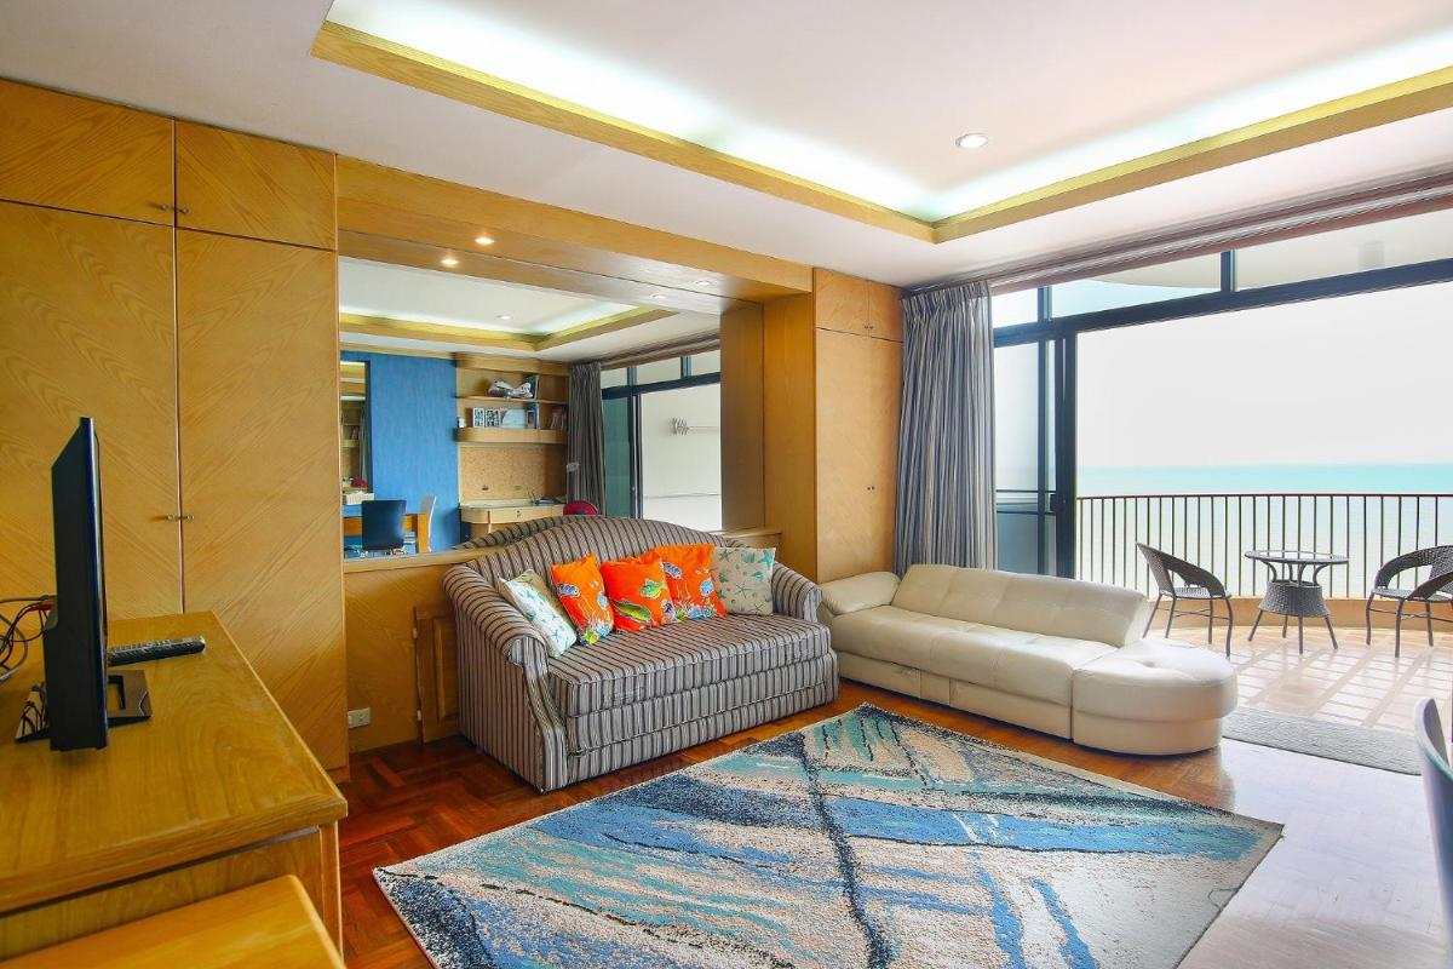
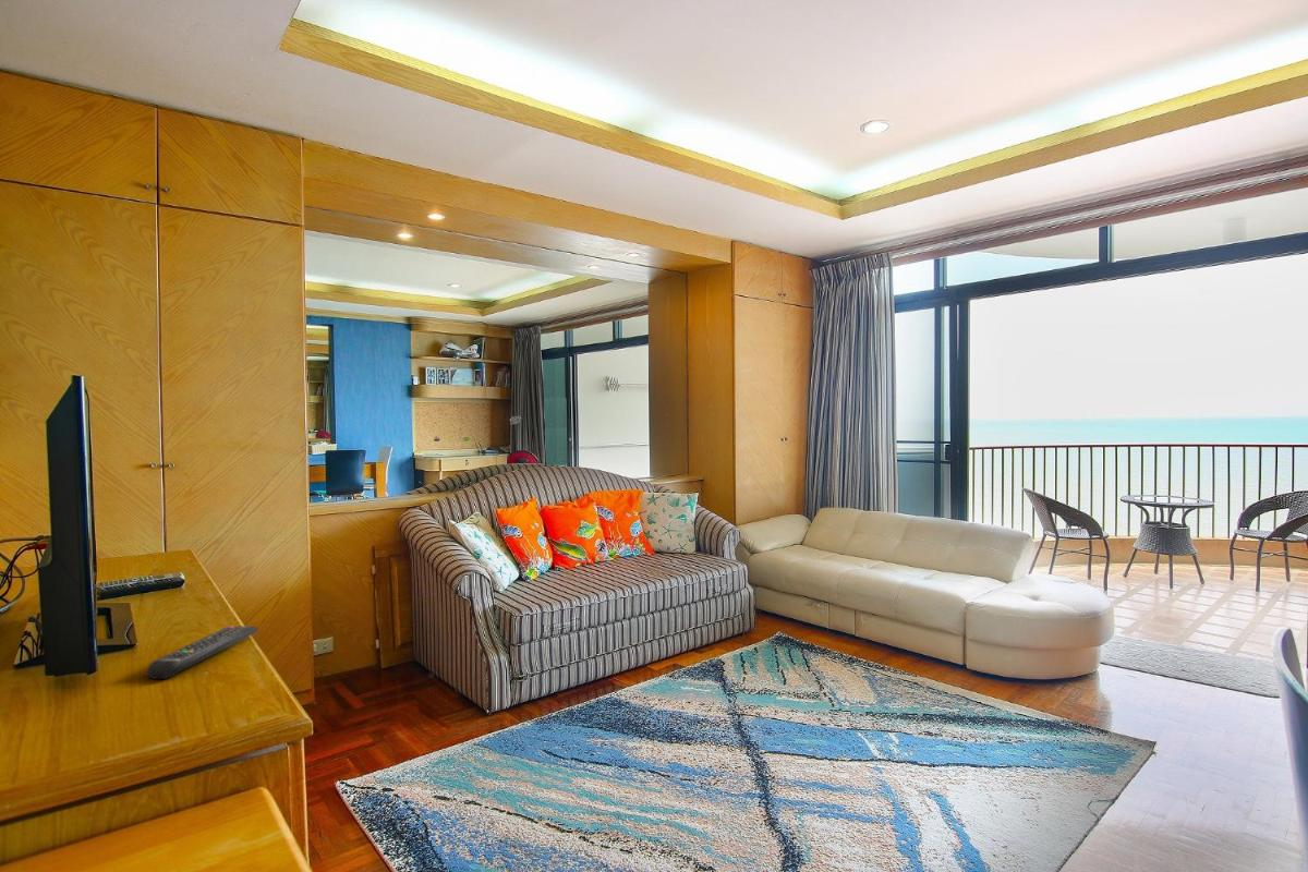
+ remote control (207, 647)
